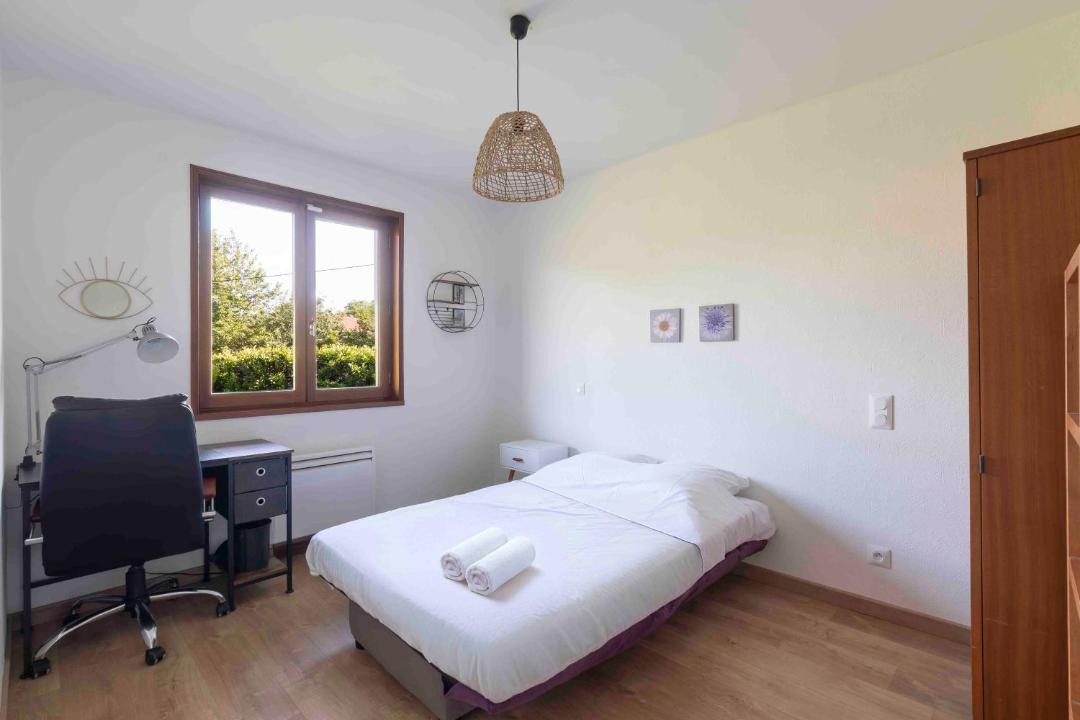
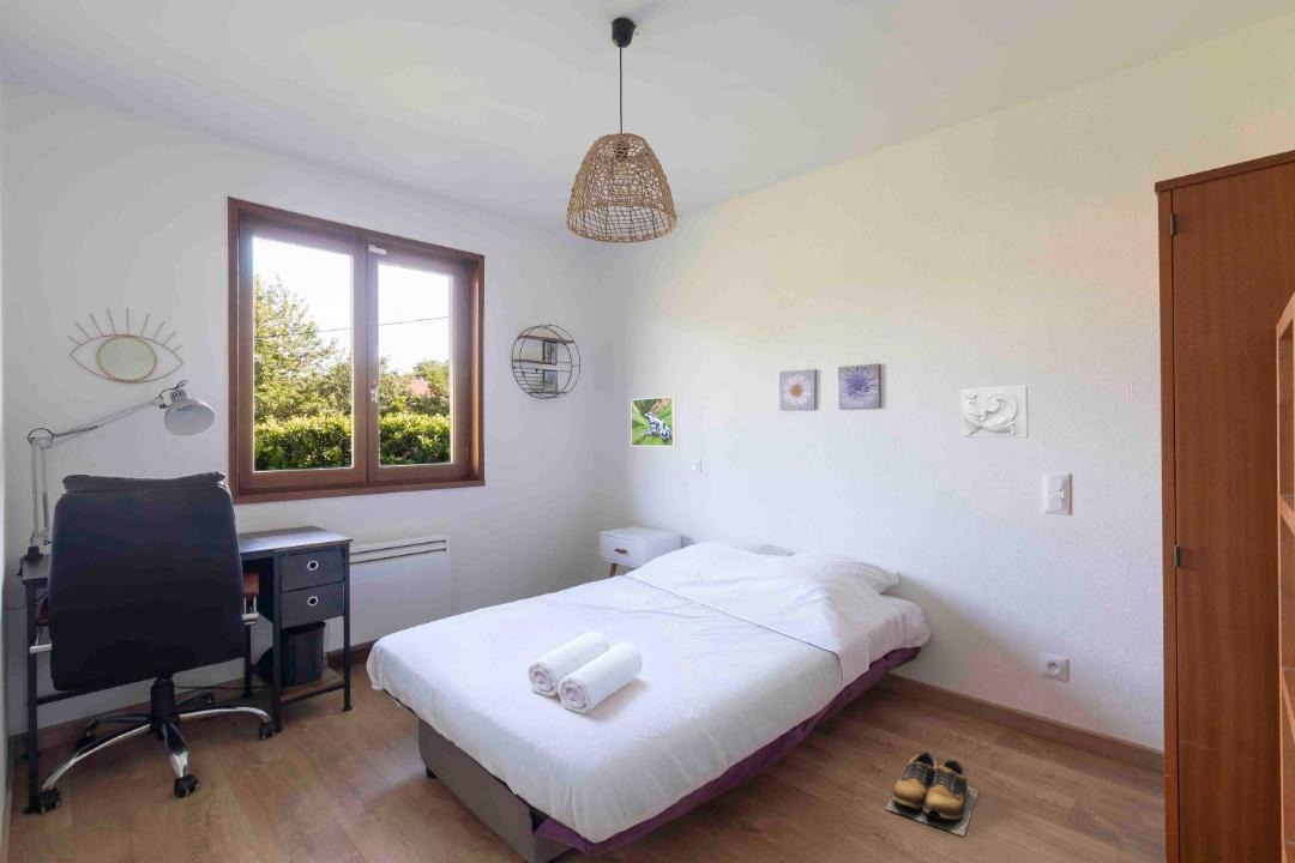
+ shoes (933, 783)
+ wall ornament (992, 411)
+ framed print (652, 422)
